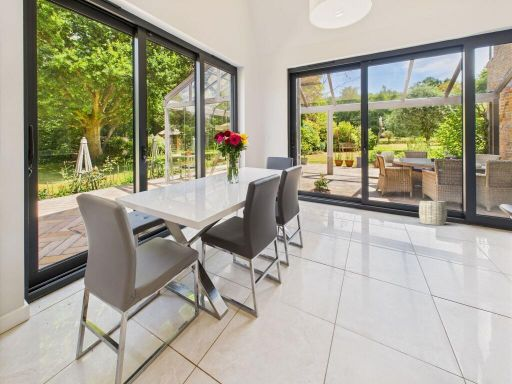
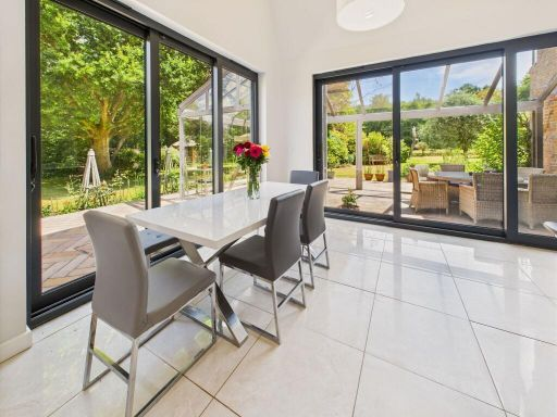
- woven basket (432, 212)
